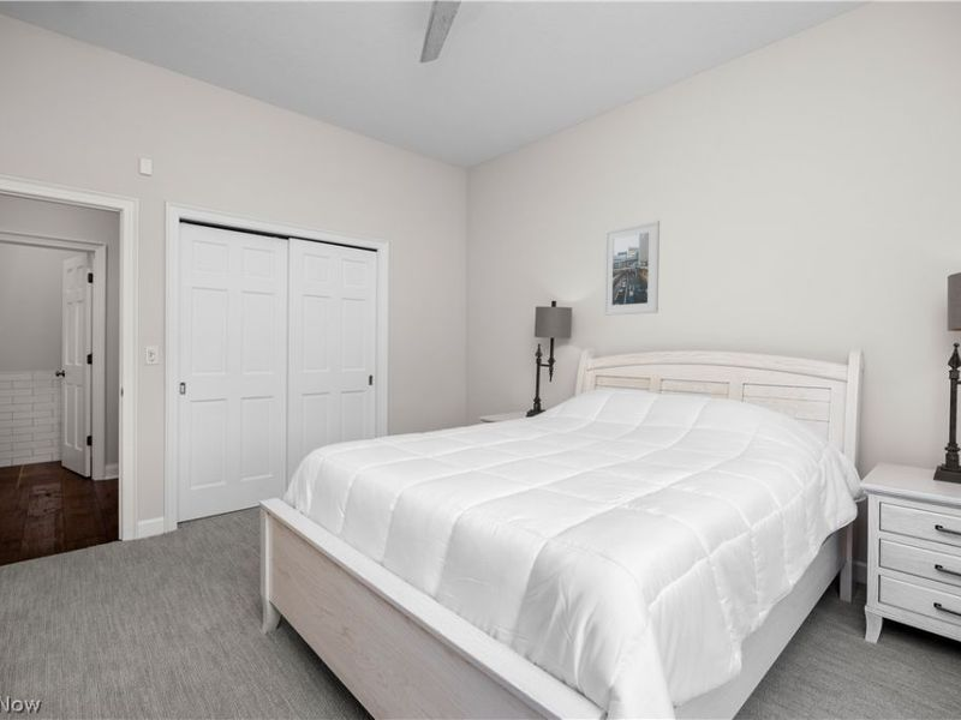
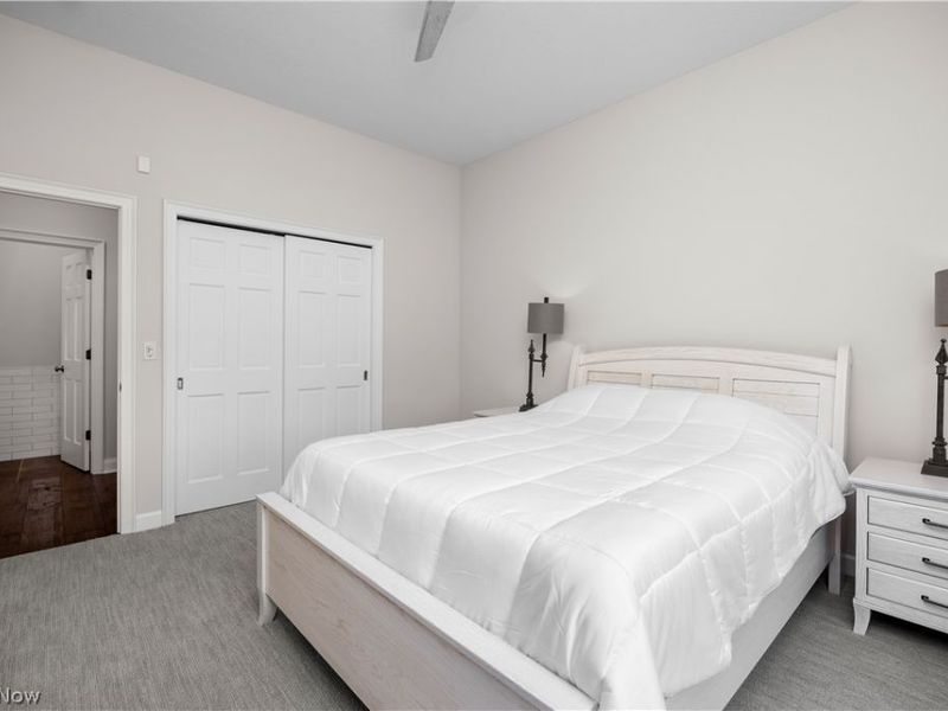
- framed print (629, 270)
